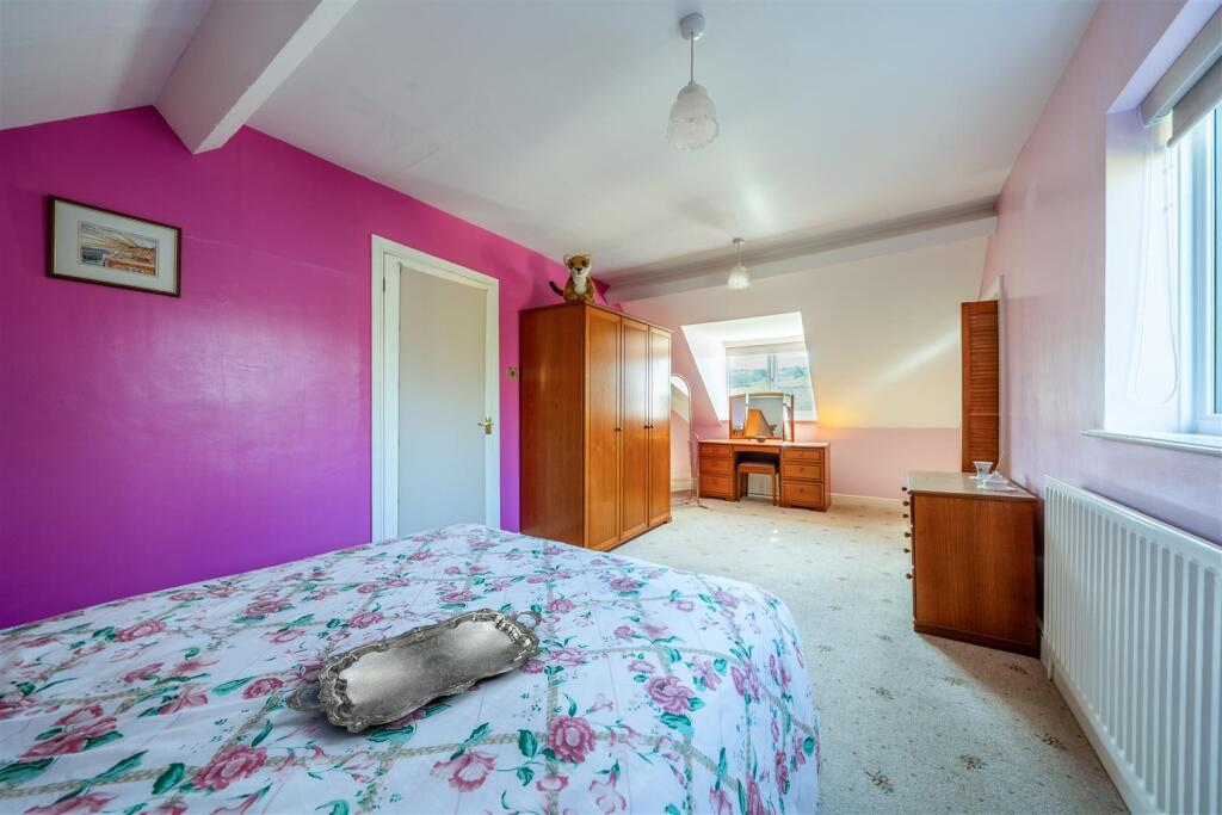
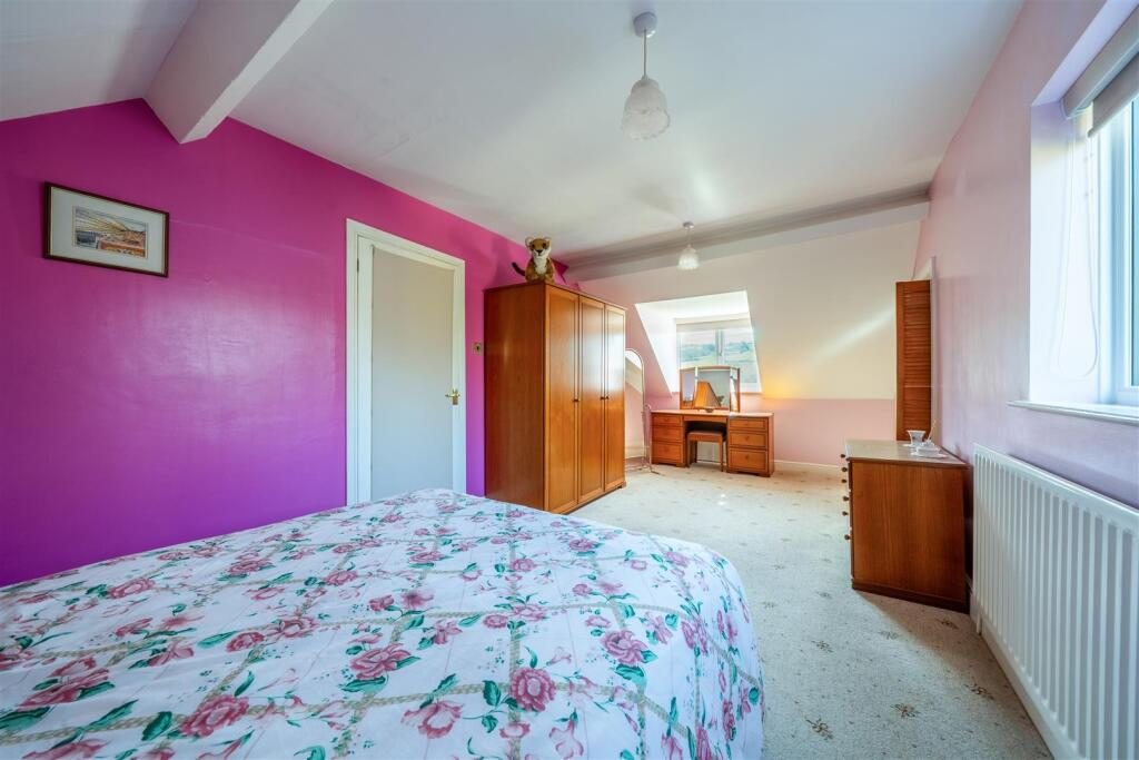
- serving tray (436, 655)
